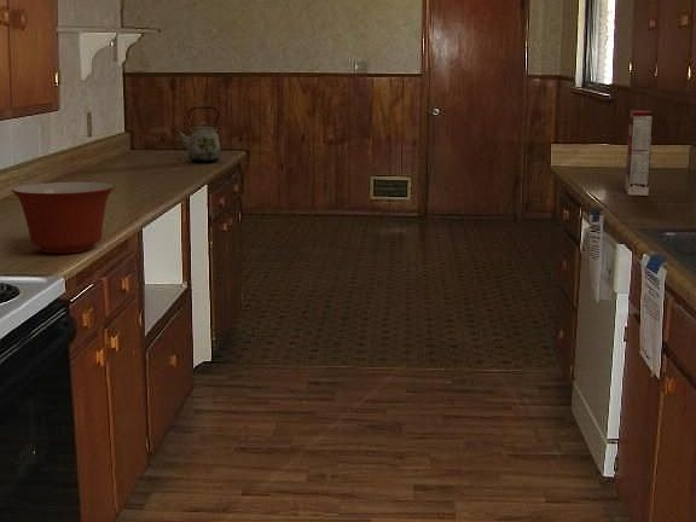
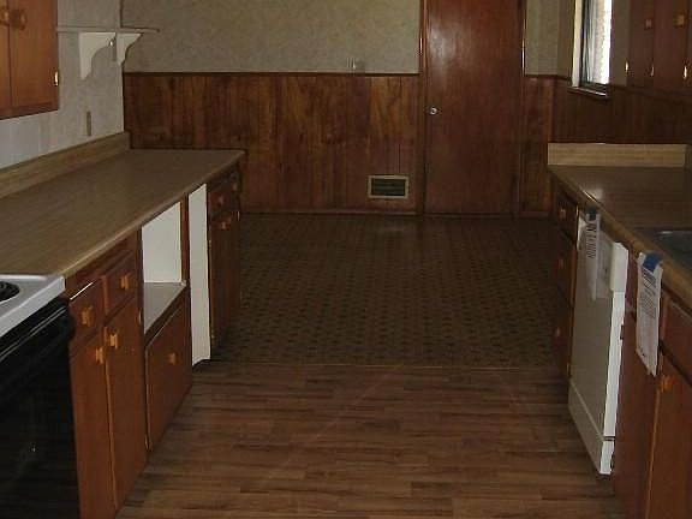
- cereal box (638, 151)
- kettle (197, 134)
- mixing bowl (65, 218)
